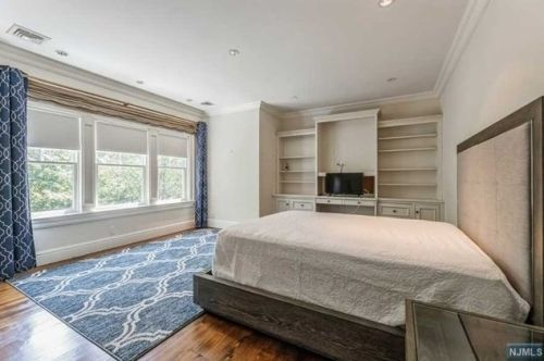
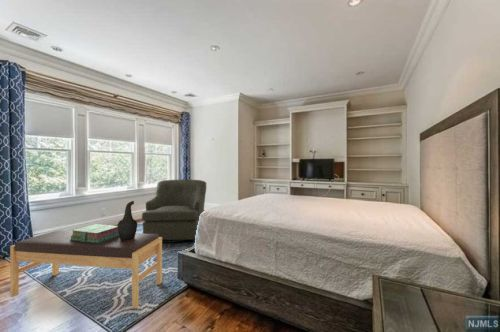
+ stack of books (96, 232)
+ chair (177, 207)
+ bench (90, 263)
+ decorative vase (127, 219)
